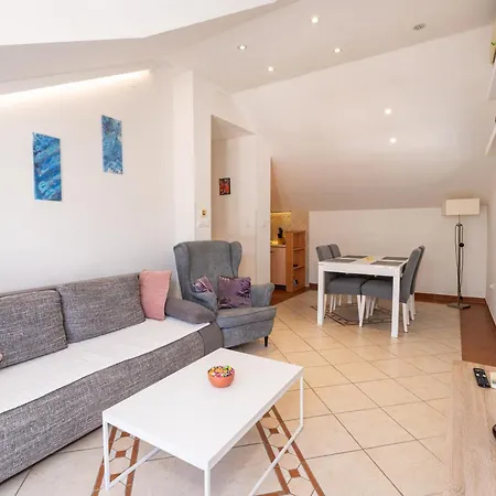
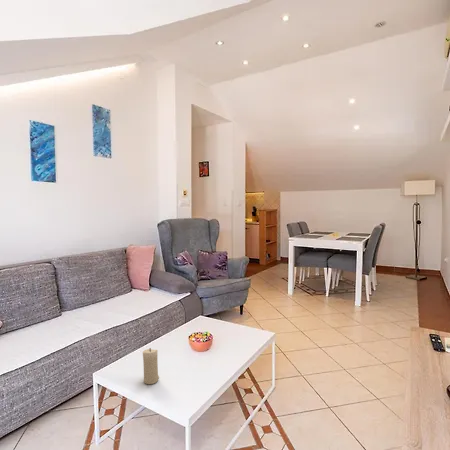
+ candle (150, 363)
